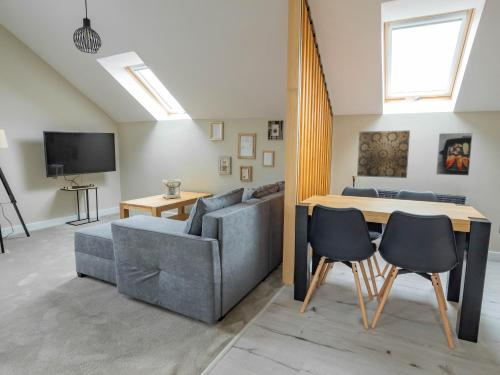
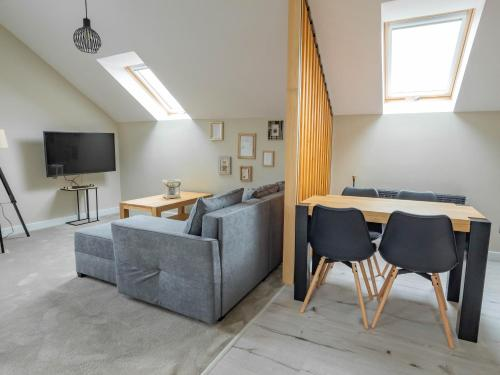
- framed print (453, 154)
- wall art (382, 154)
